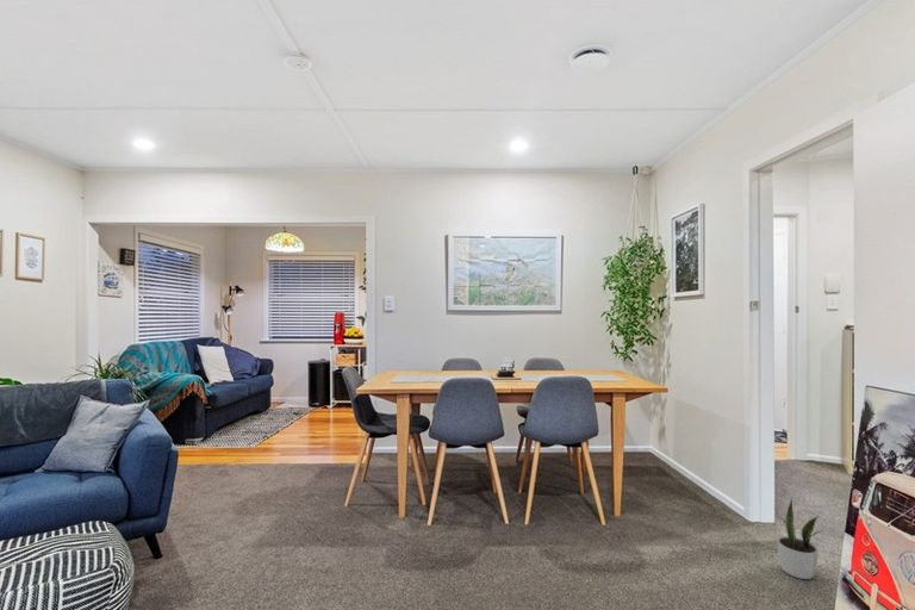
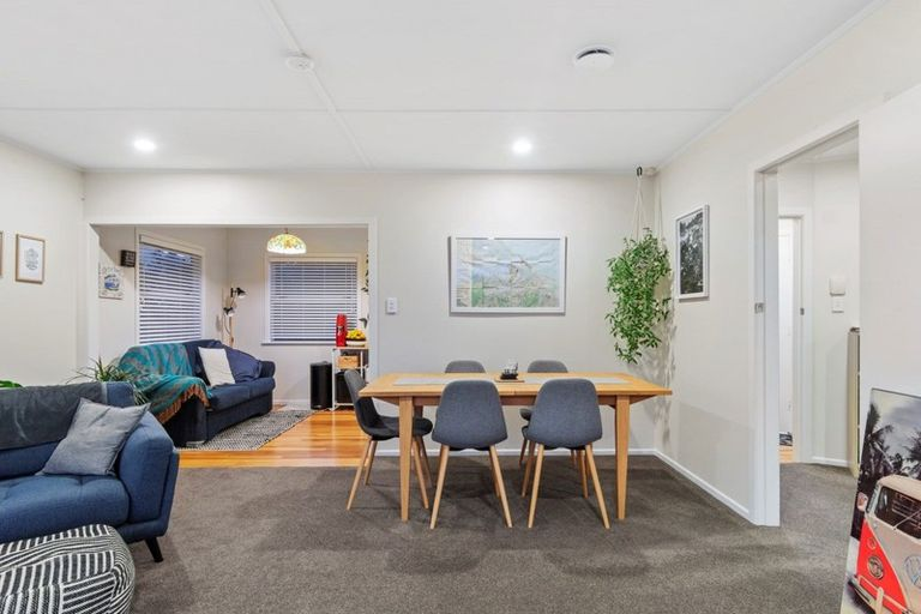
- potted plant (795, 535)
